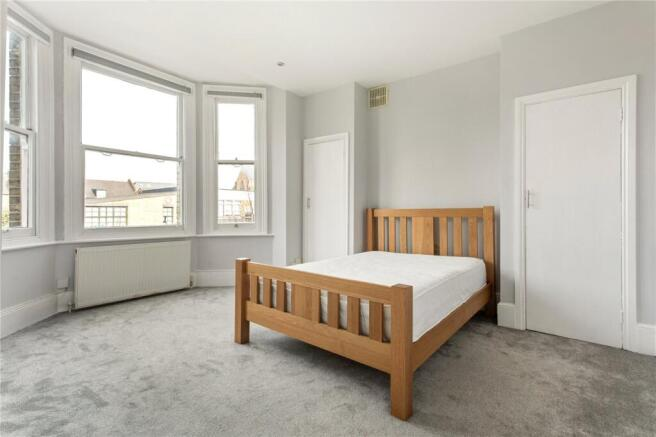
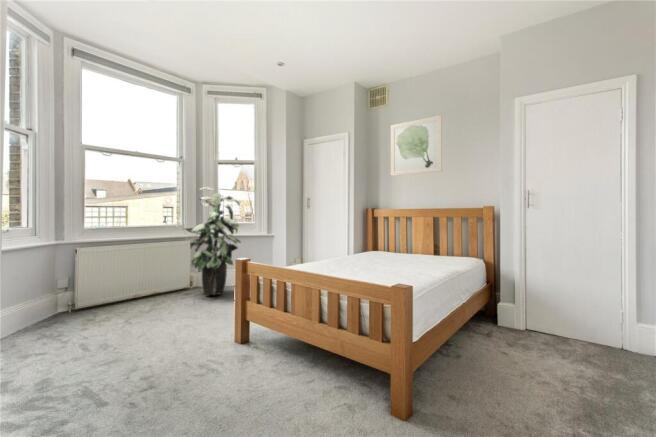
+ wall art (415, 147)
+ indoor plant (212, 240)
